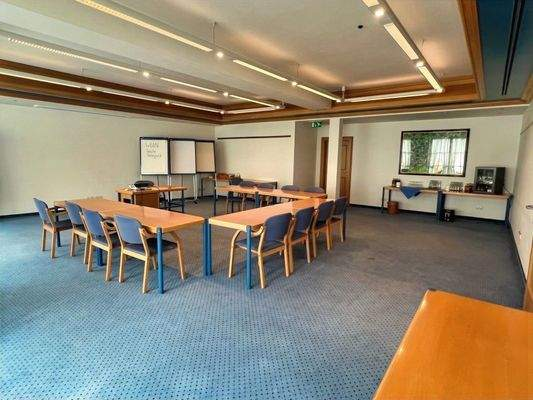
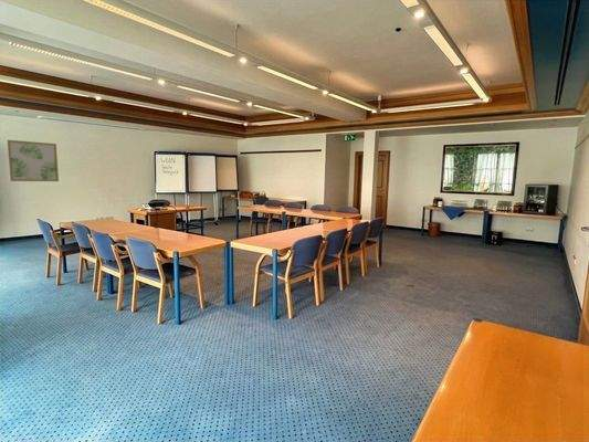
+ wall art (33, 161)
